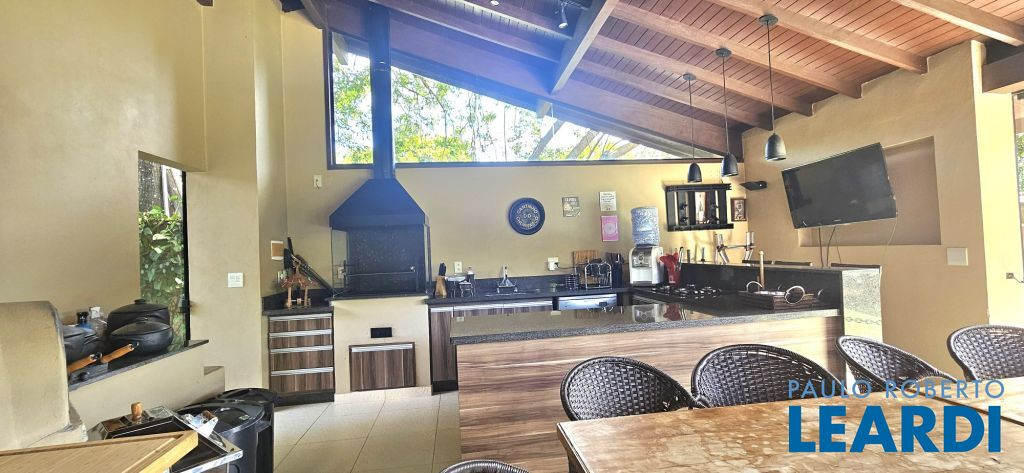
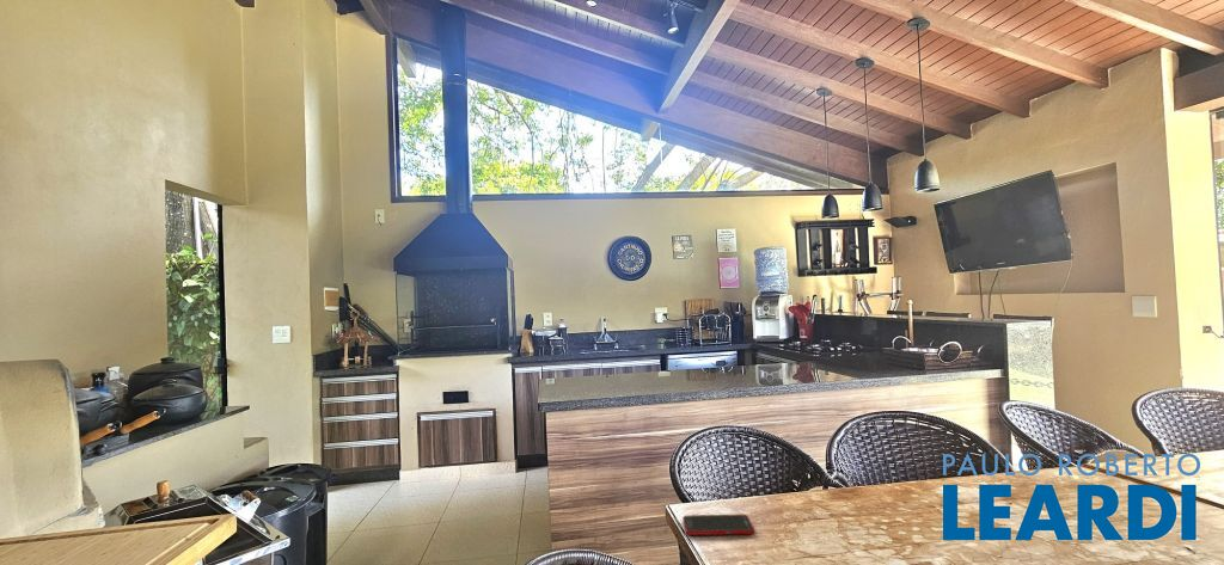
+ cell phone (717, 524)
